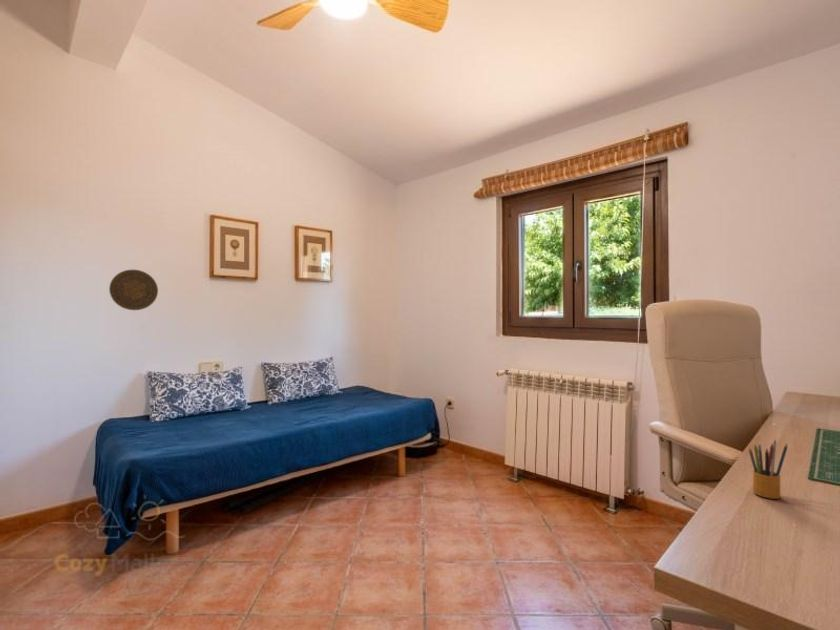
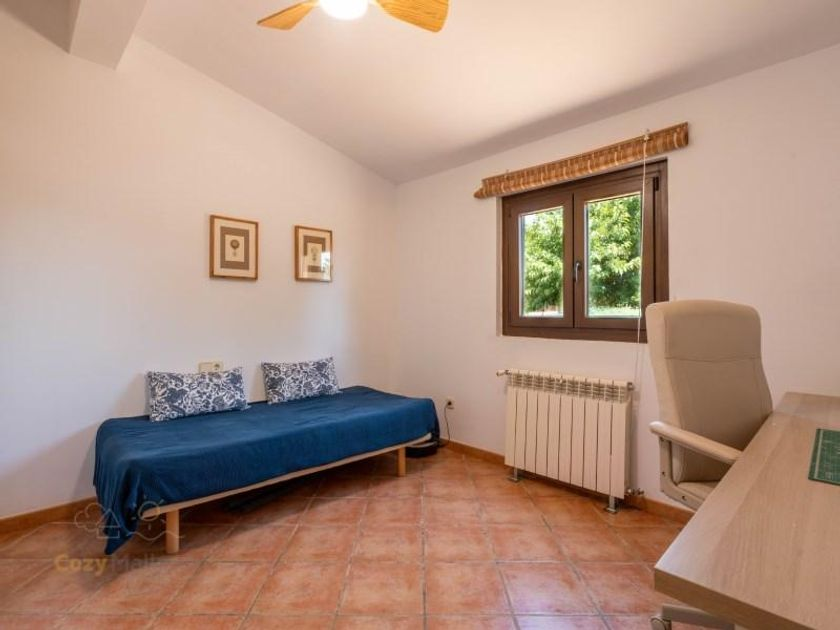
- decorative plate (134, 289)
- pencil box (767, 468)
